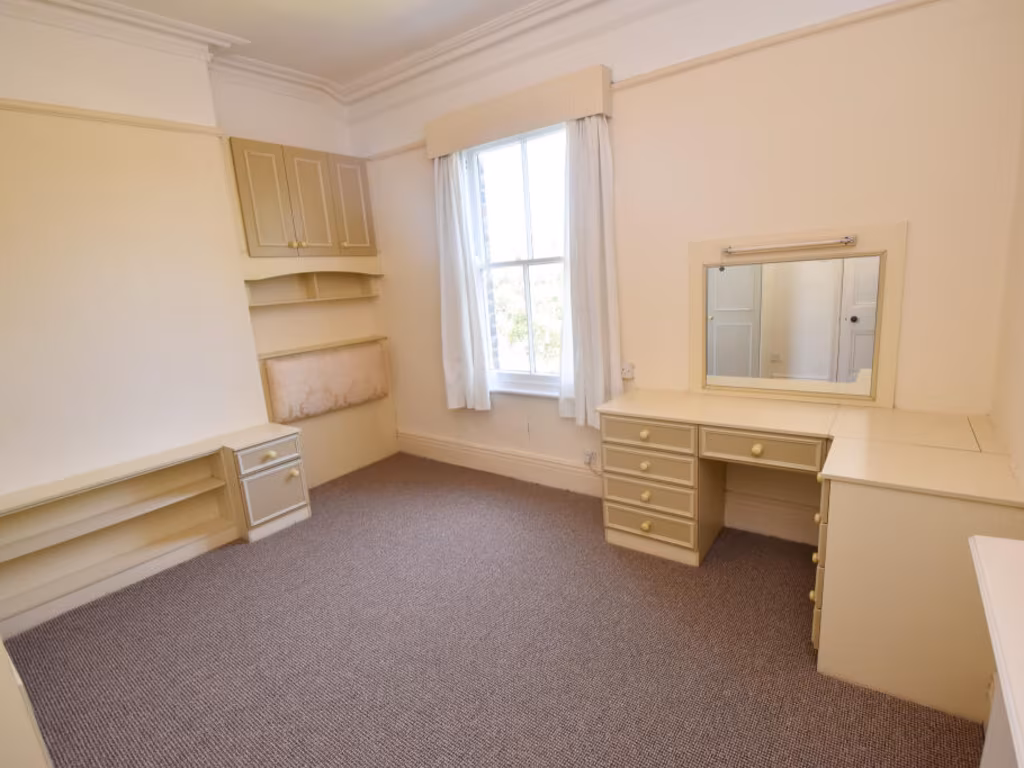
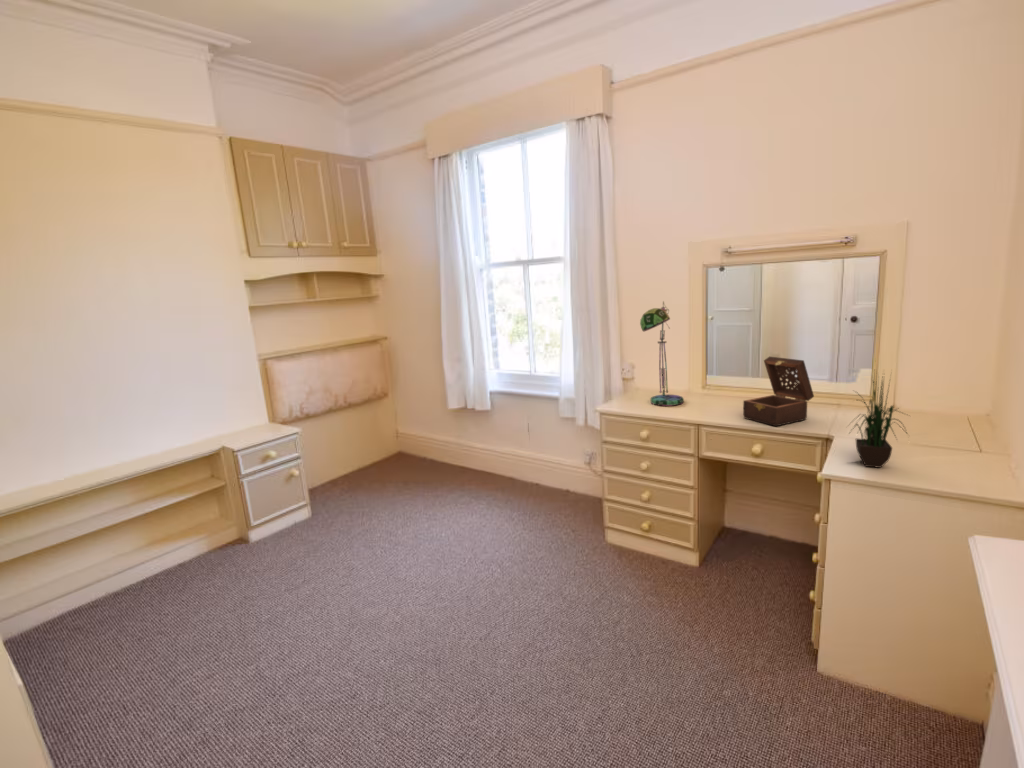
+ jewelry box (778, 389)
+ potted plant (879, 411)
+ desk lamp (659, 353)
